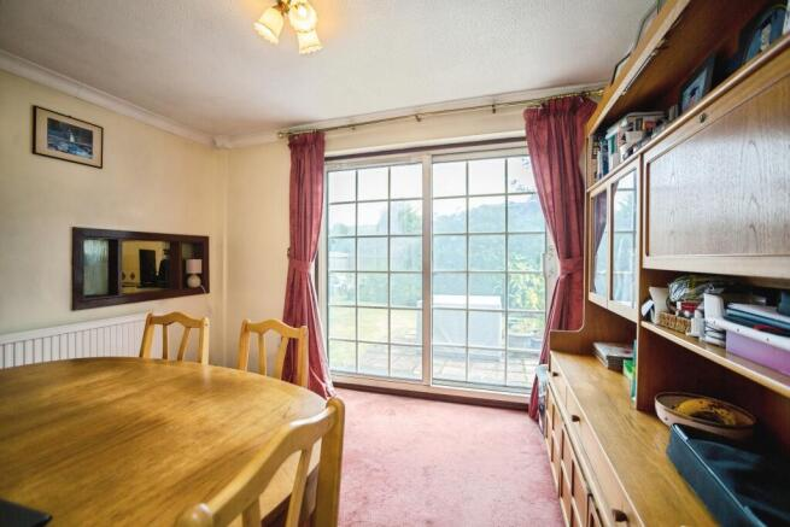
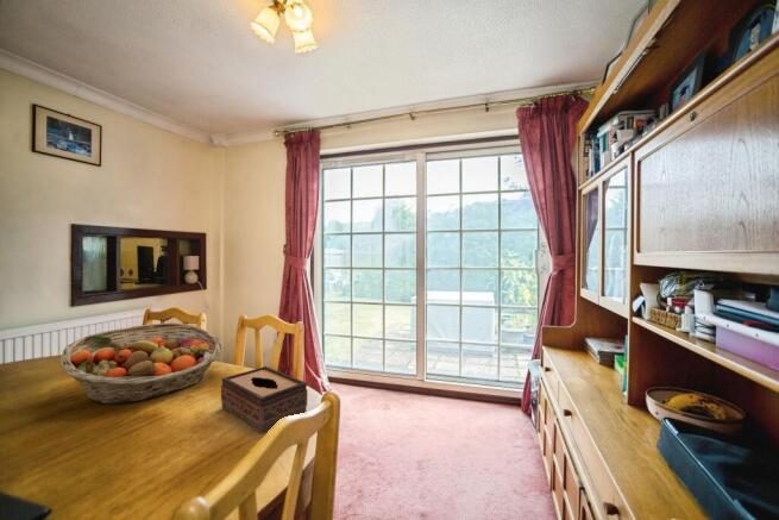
+ tissue box (263, 395)
+ fruit basket (150, 358)
